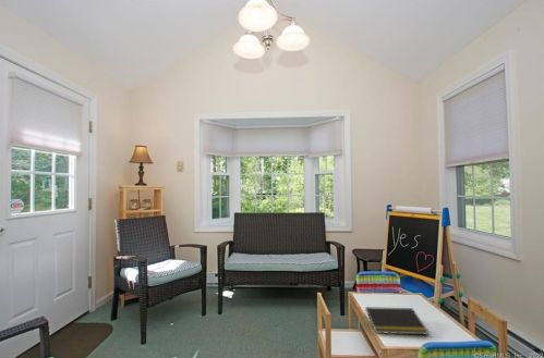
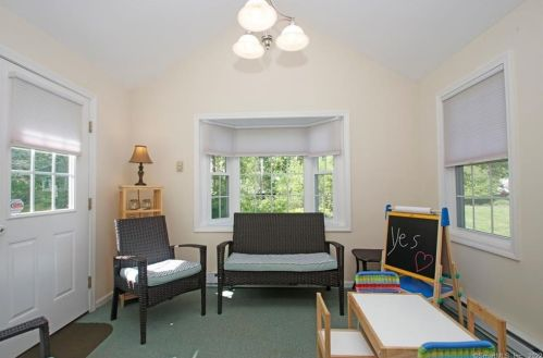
- notepad (395, 320)
